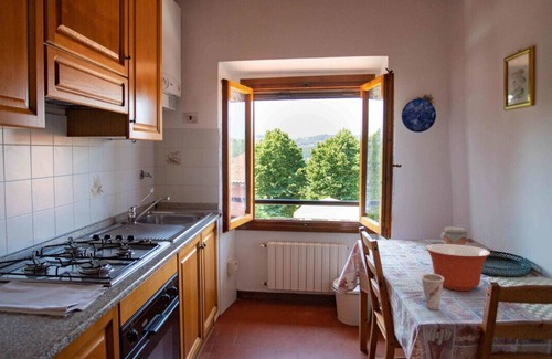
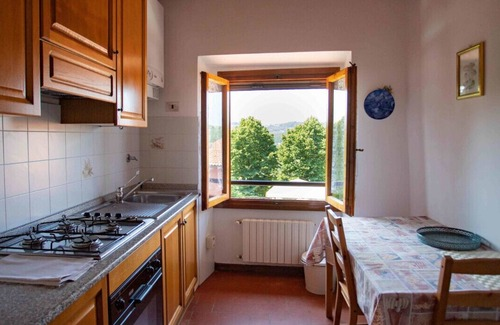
- cup (432, 292)
- mixing bowl (456, 267)
- jar (455, 239)
